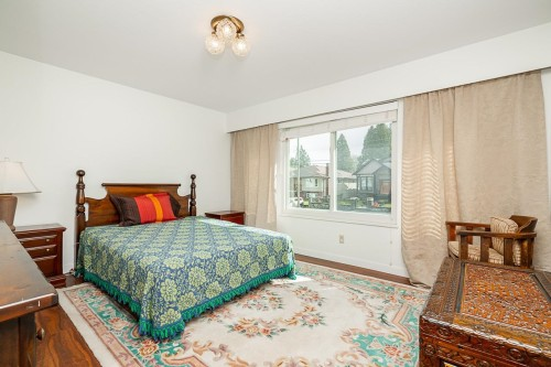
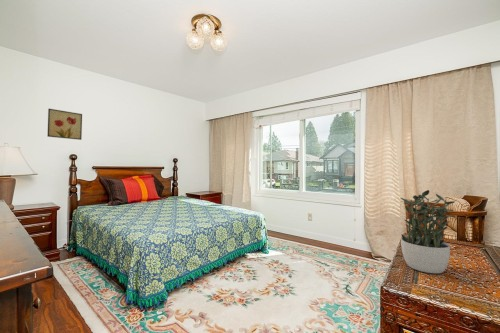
+ wall art (65, 124)
+ potted plant (427, 228)
